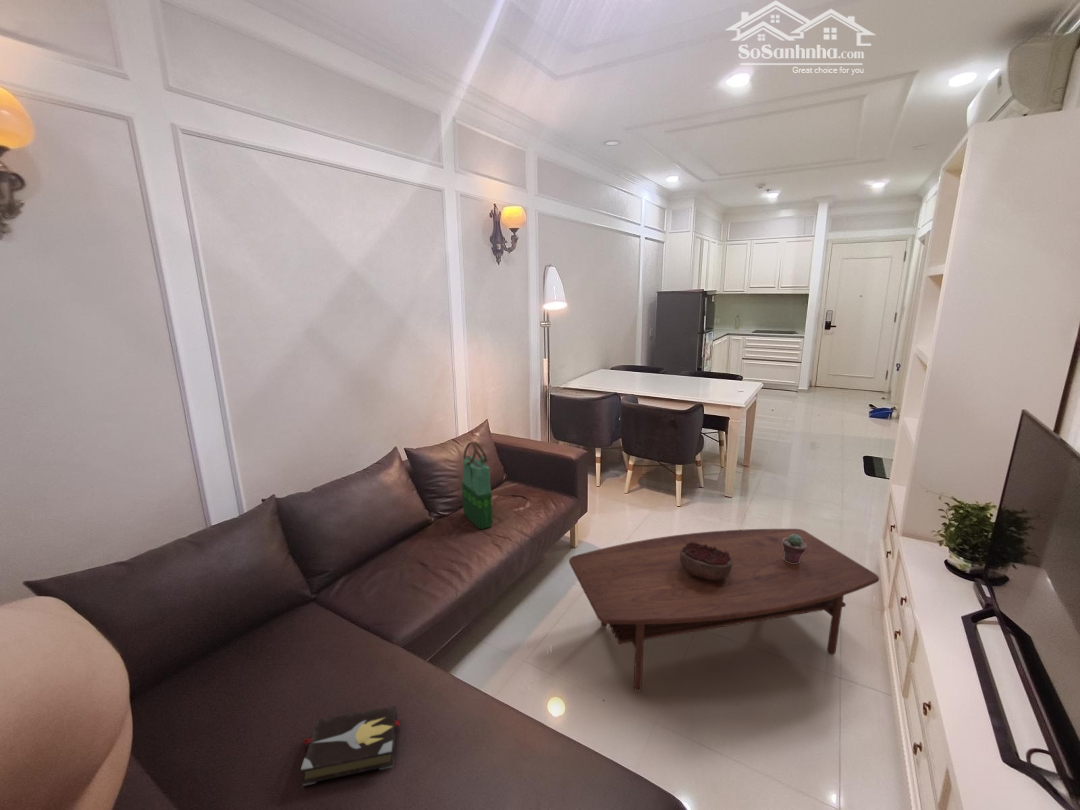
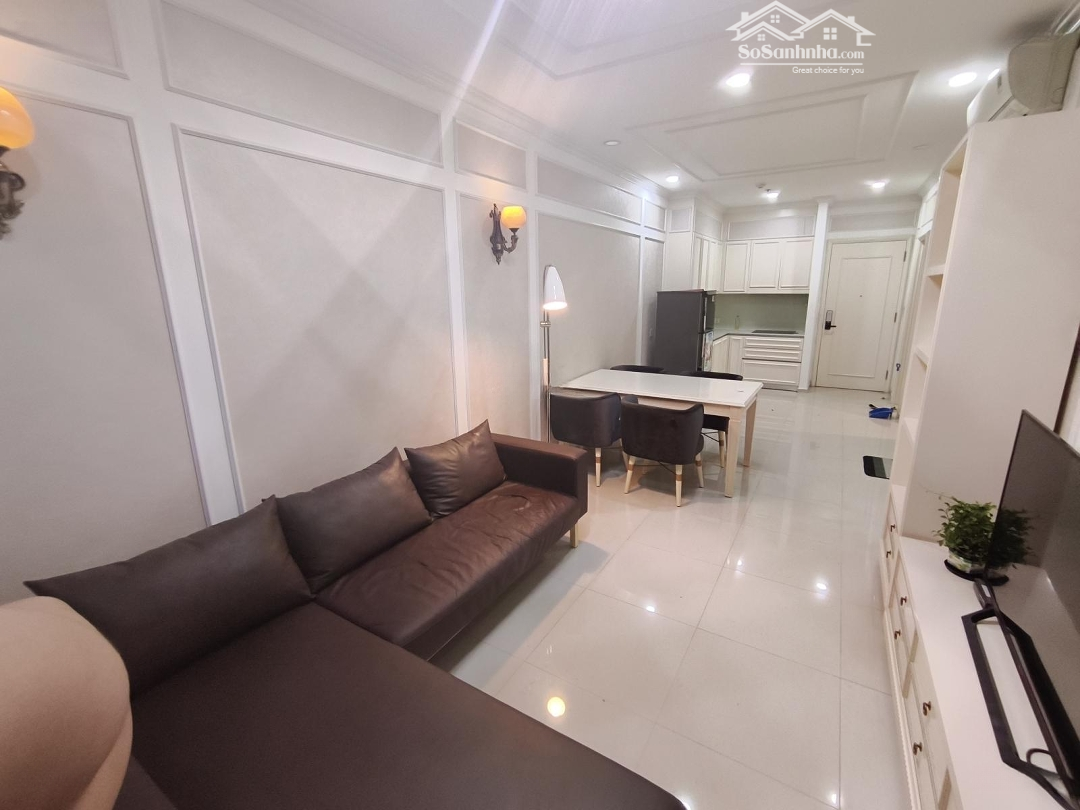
- tote bag (476, 481)
- hardback book (352, 740)
- coffee table (715, 603)
- potted succulent (793, 547)
- decorative bowl (705, 560)
